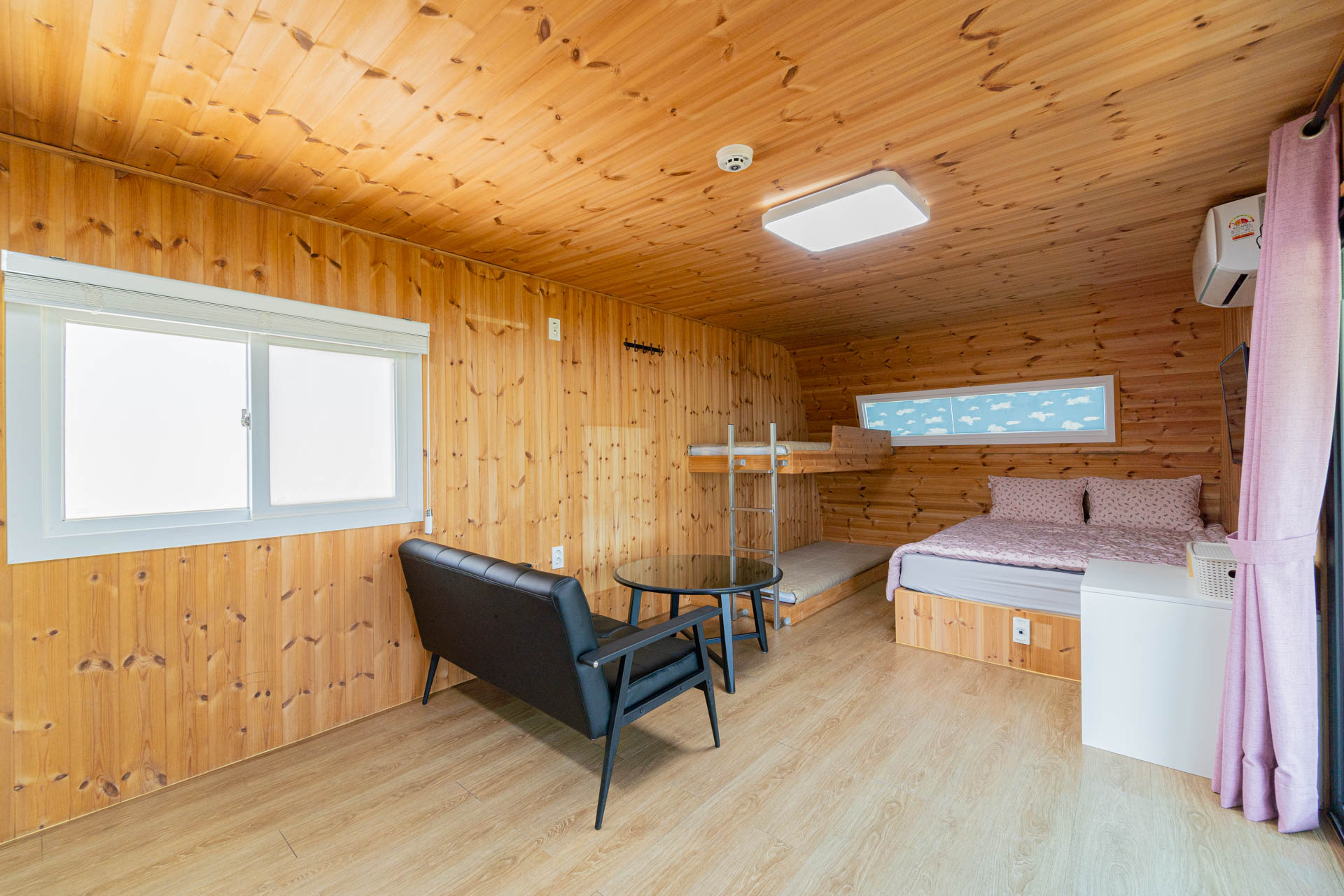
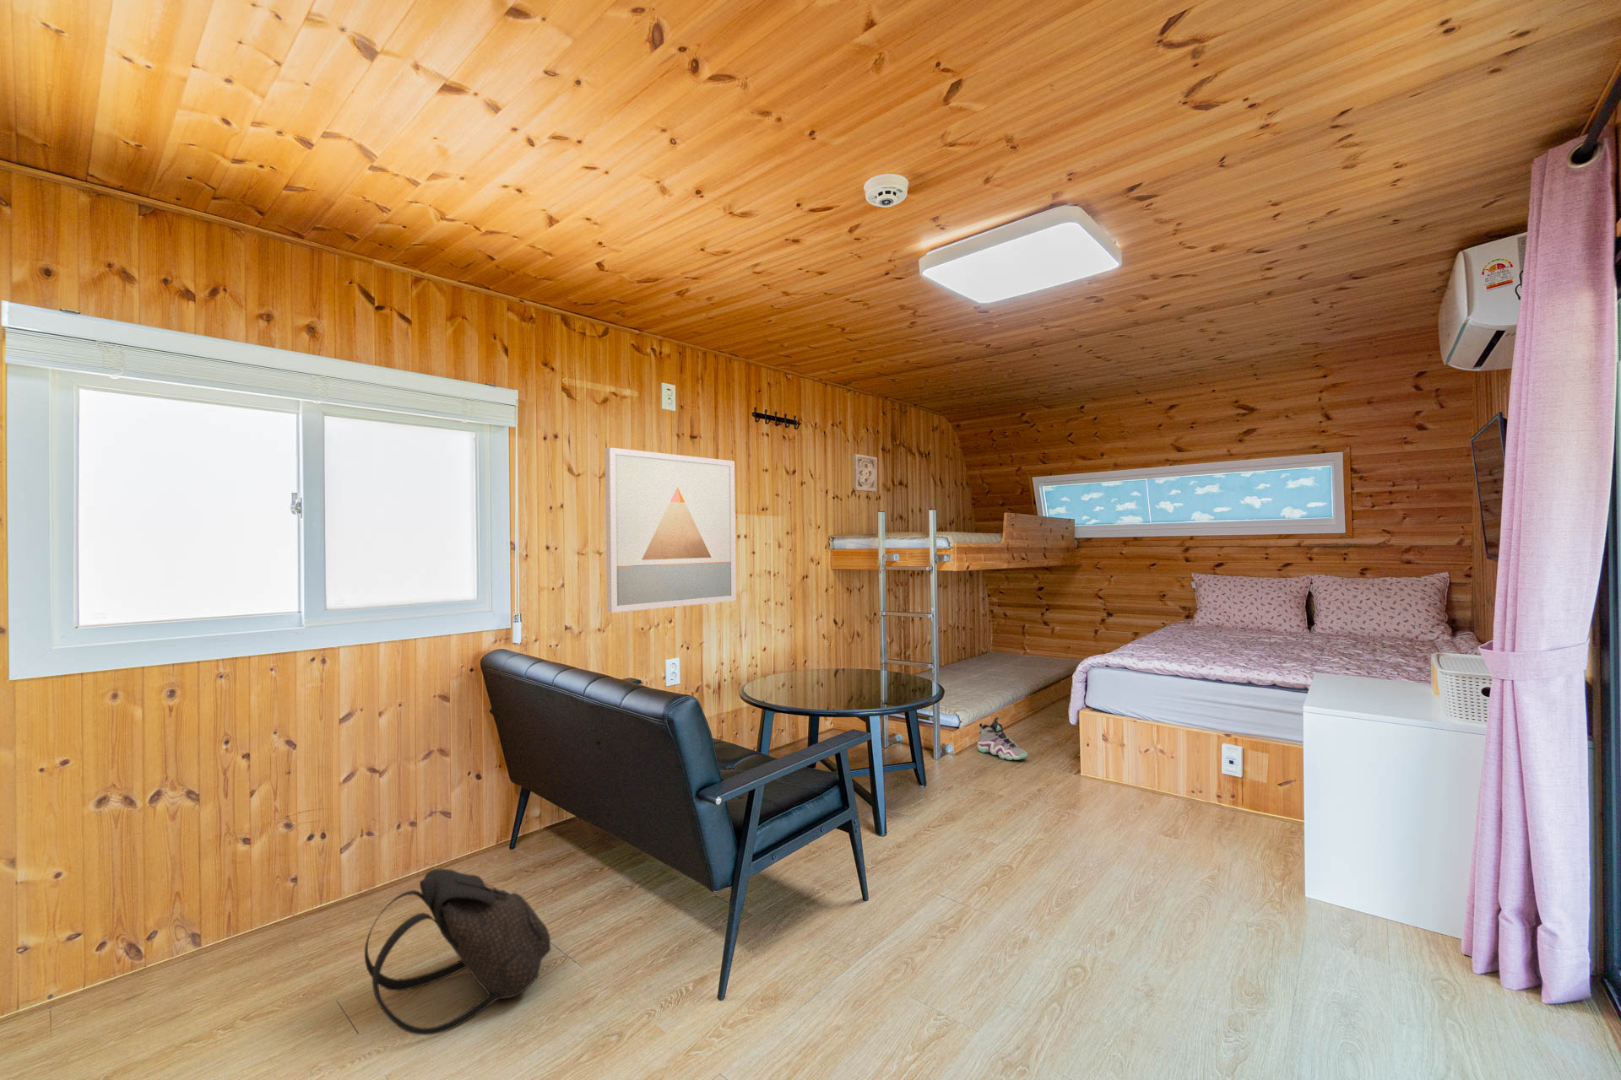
+ sneaker (1001, 735)
+ backpack (461, 932)
+ wall ornament (865, 474)
+ wall art (675, 530)
